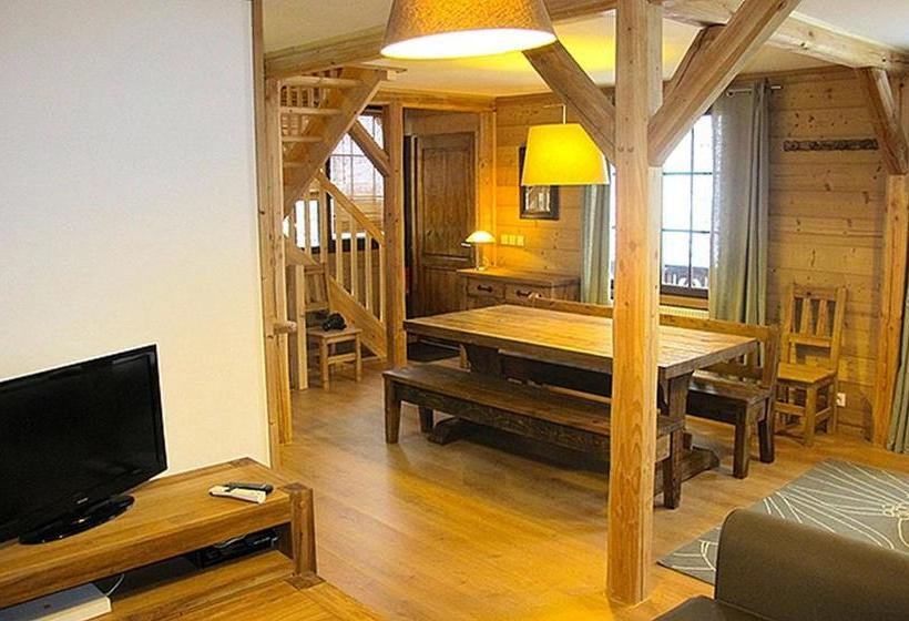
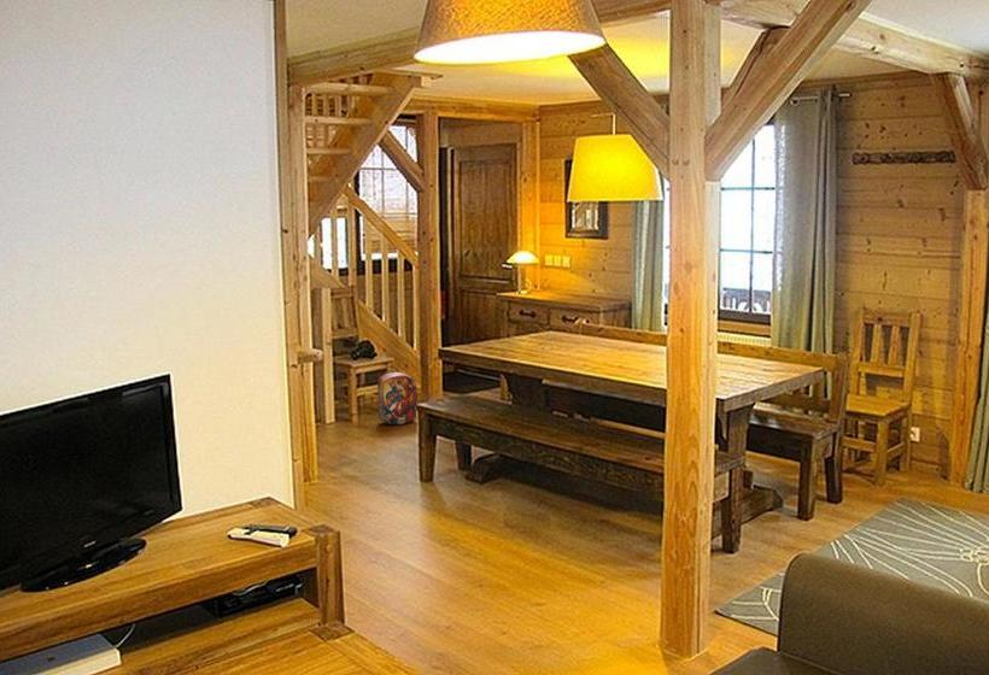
+ backpack (397, 395)
